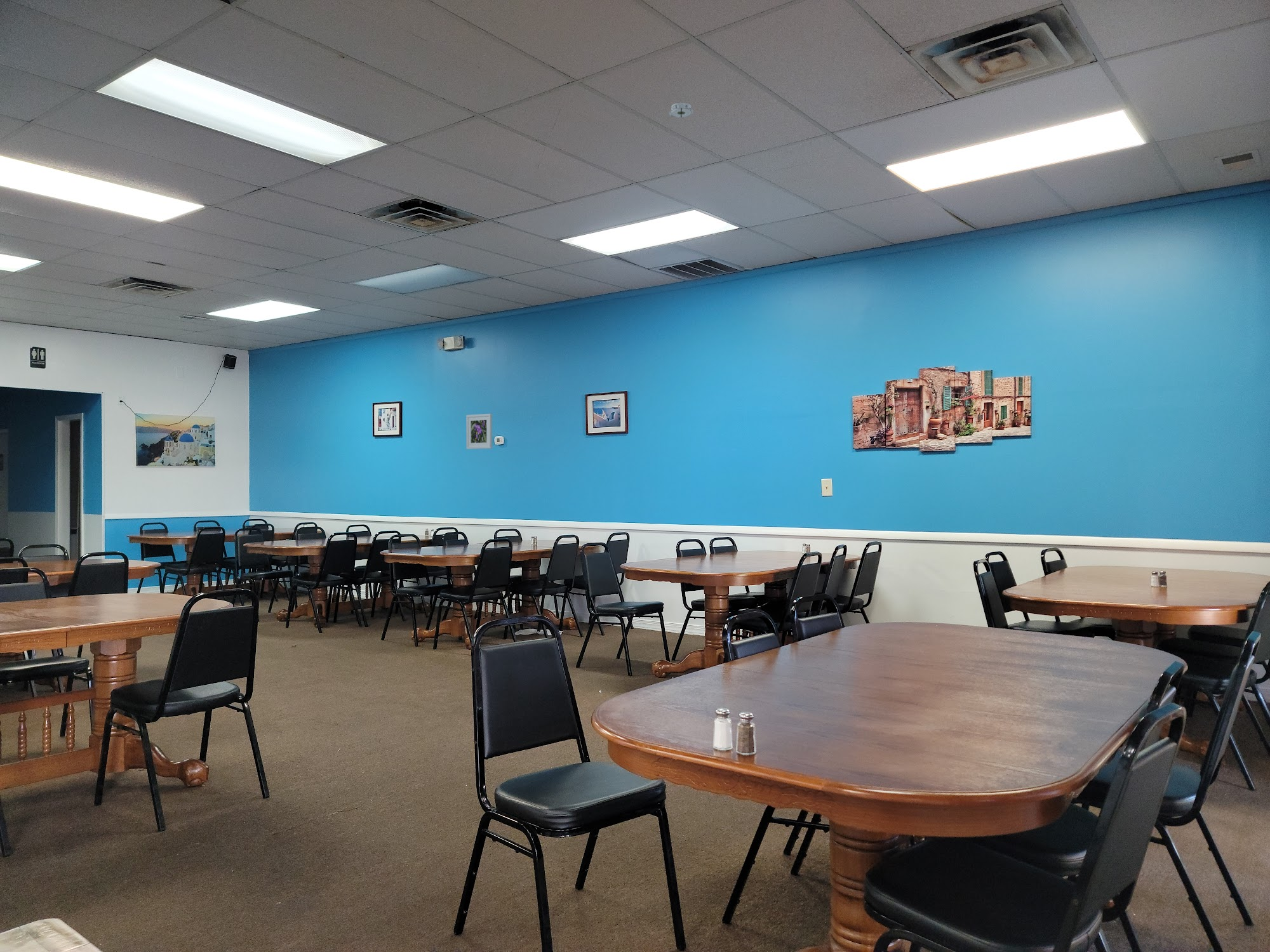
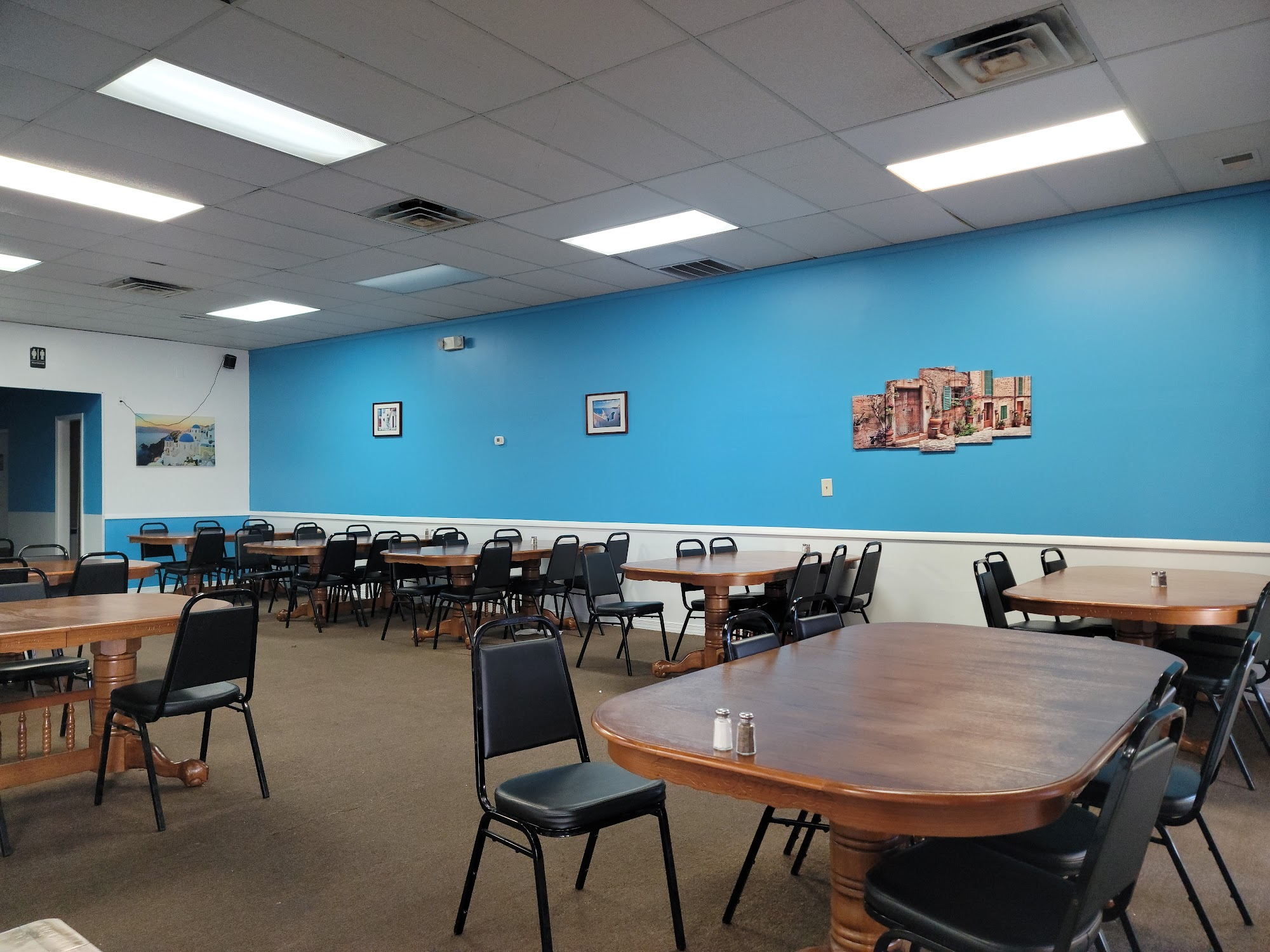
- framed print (479, 432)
- smoke detector (680, 110)
